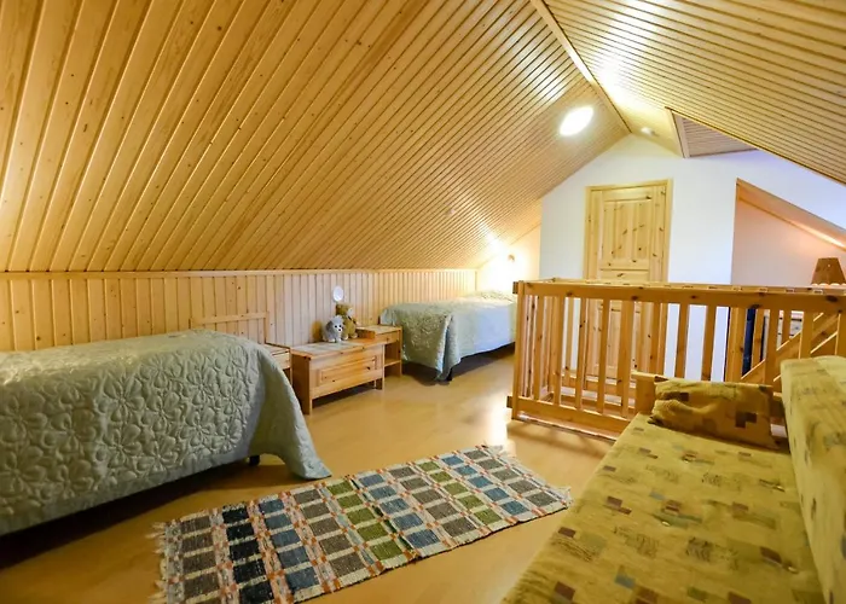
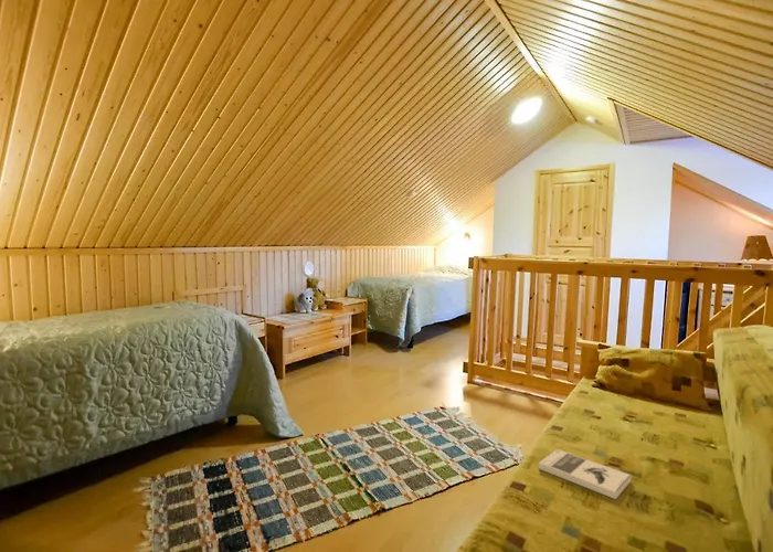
+ book (583, 471)
